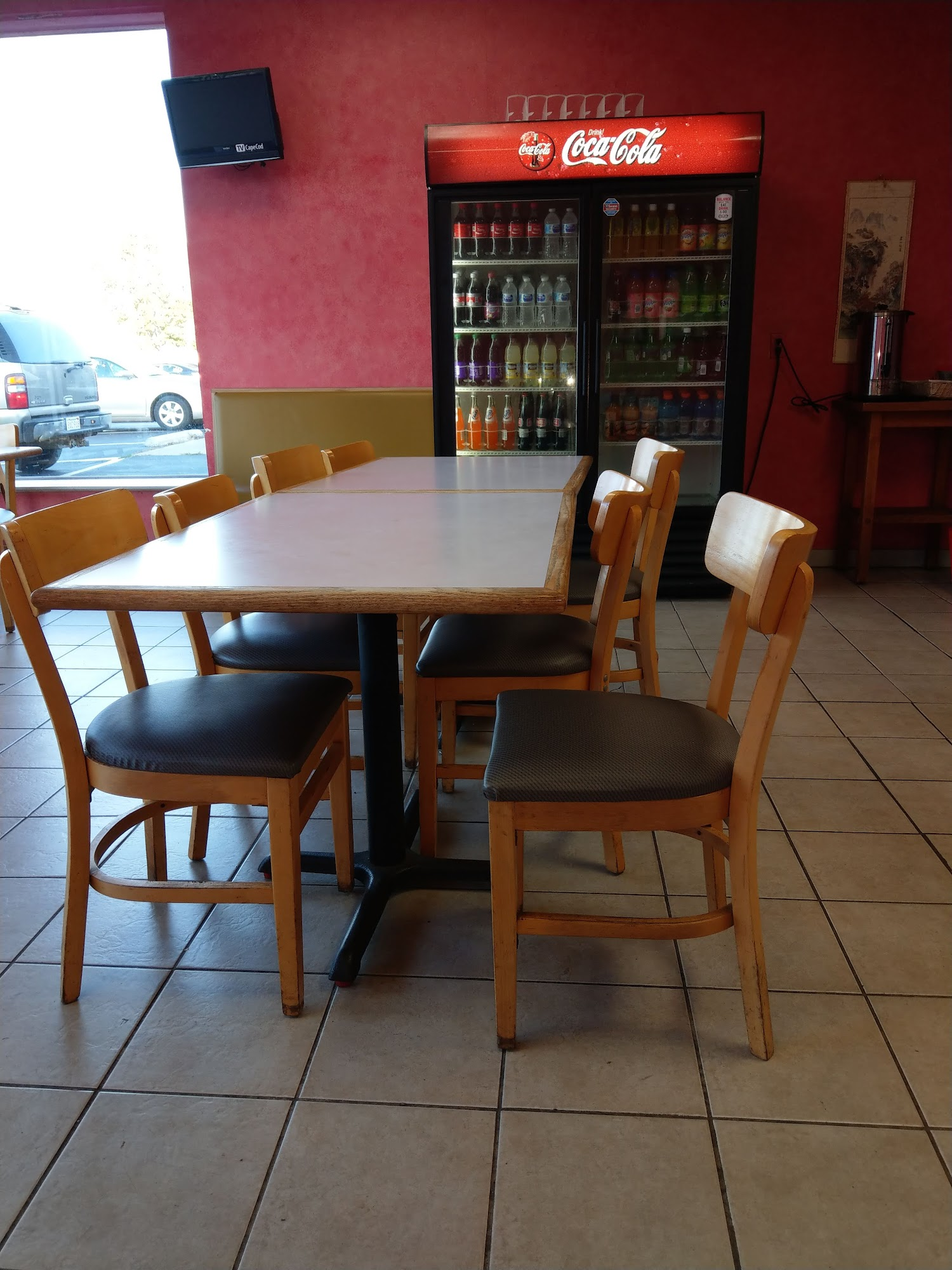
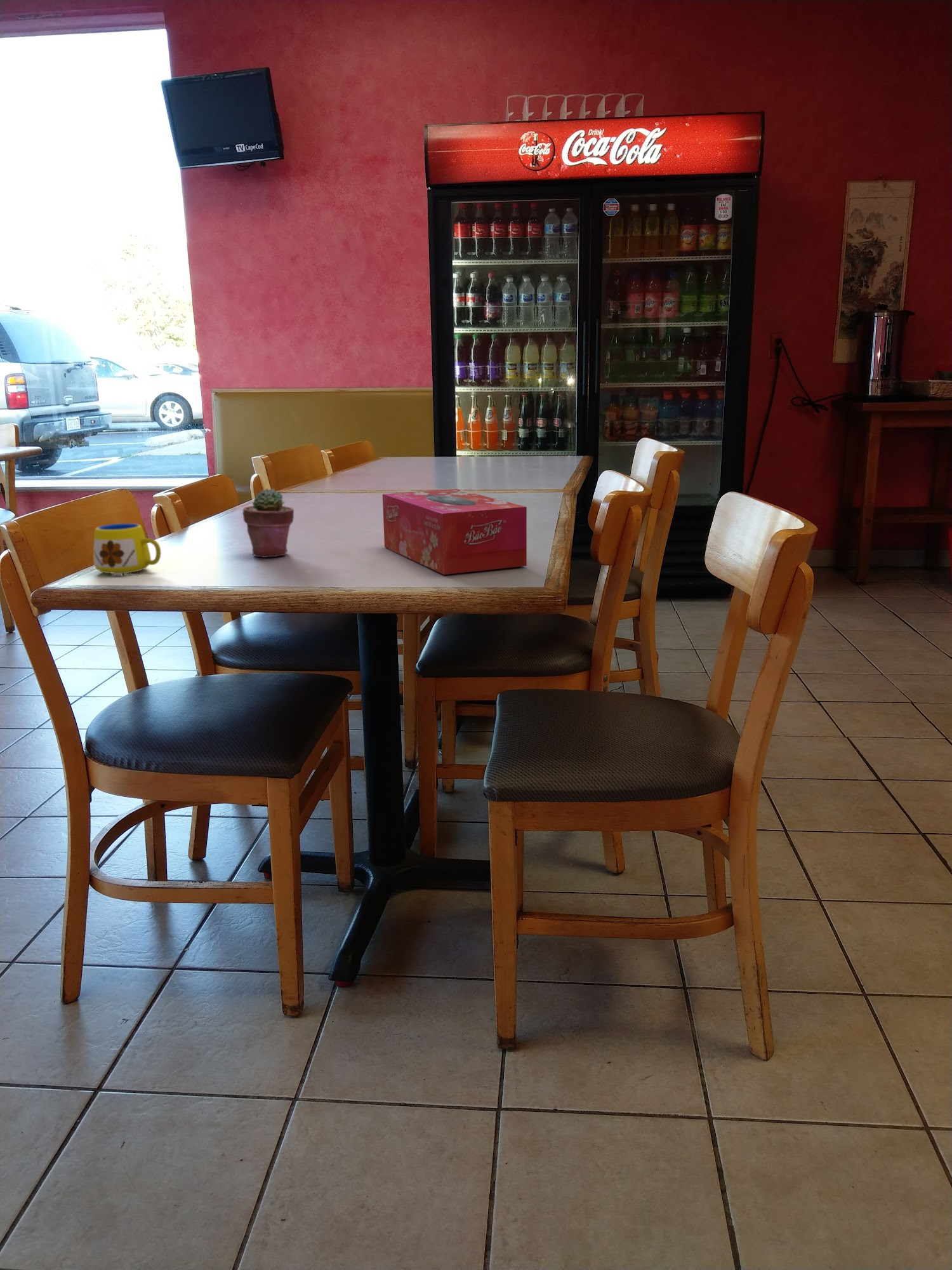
+ tissue box (451, 528)
+ mug (128, 549)
+ potted succulent (268, 521)
